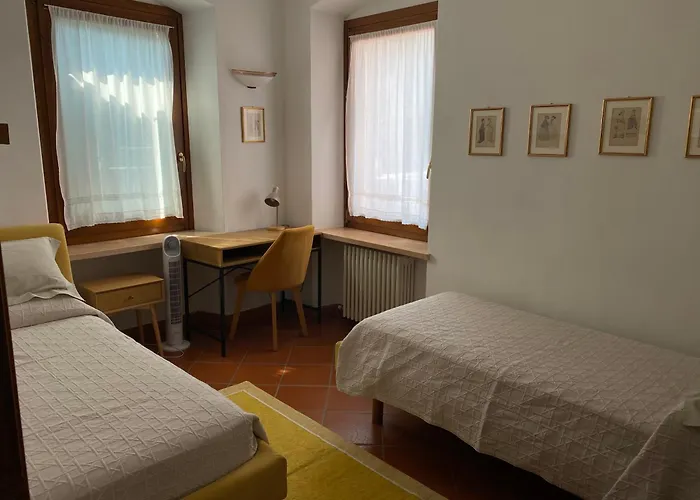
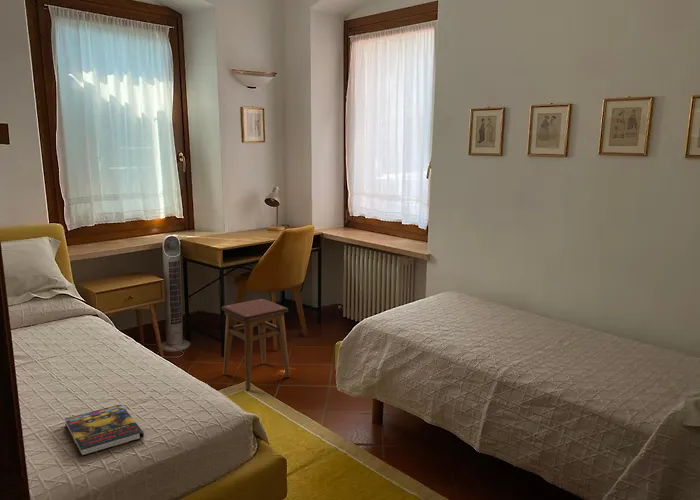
+ stool (255, 340)
+ book (103, 427)
